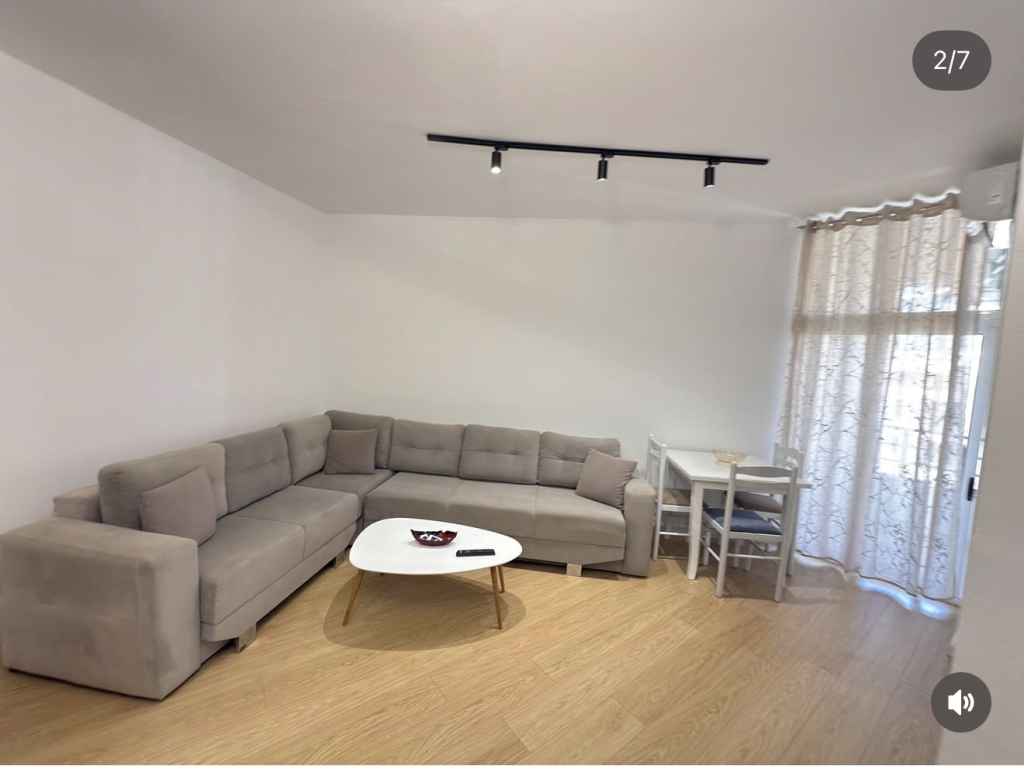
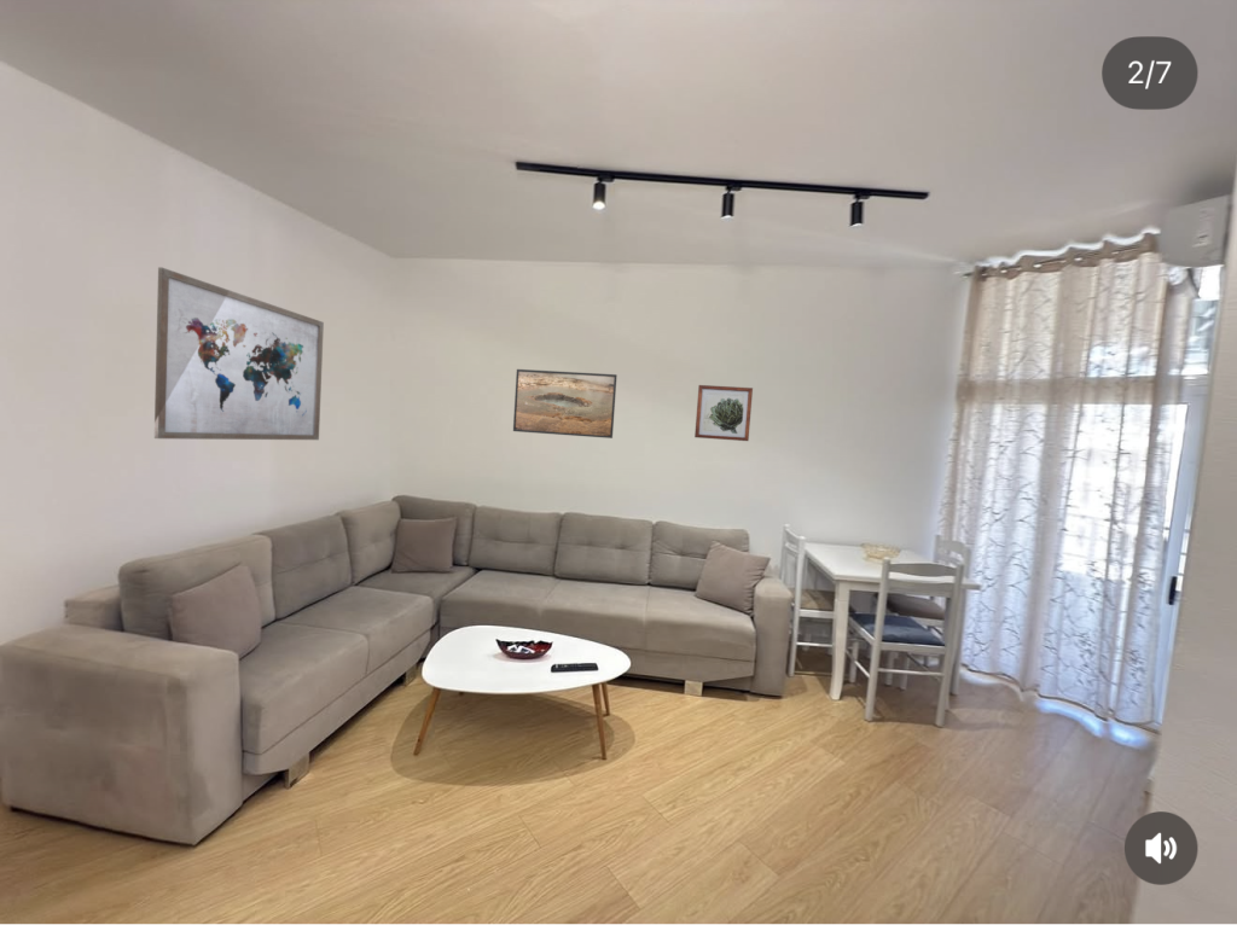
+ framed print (564, 403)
+ wall art (254, 370)
+ wall art (722, 413)
